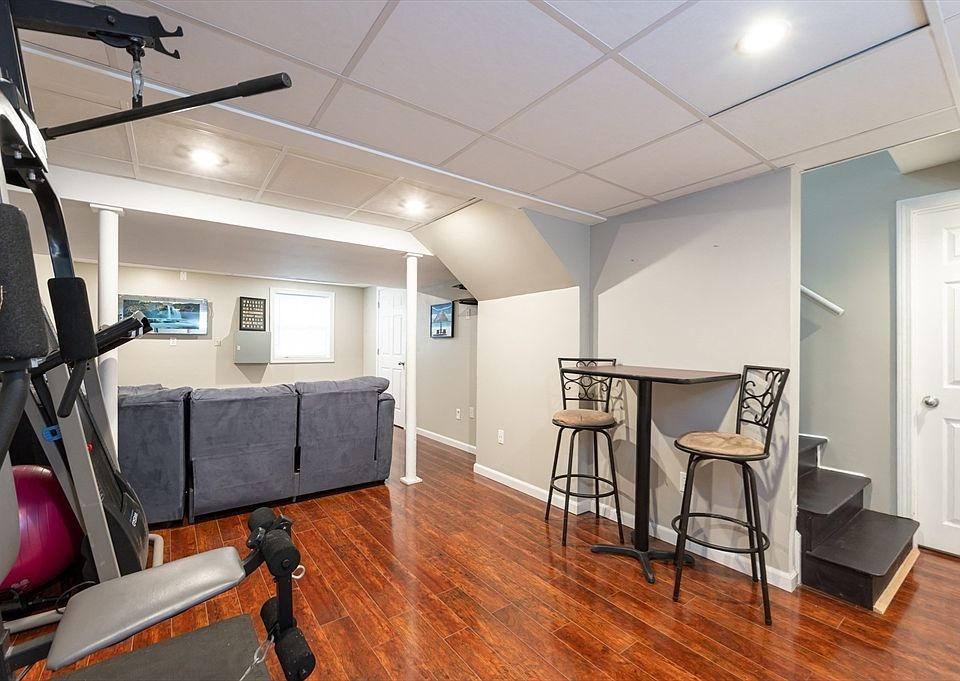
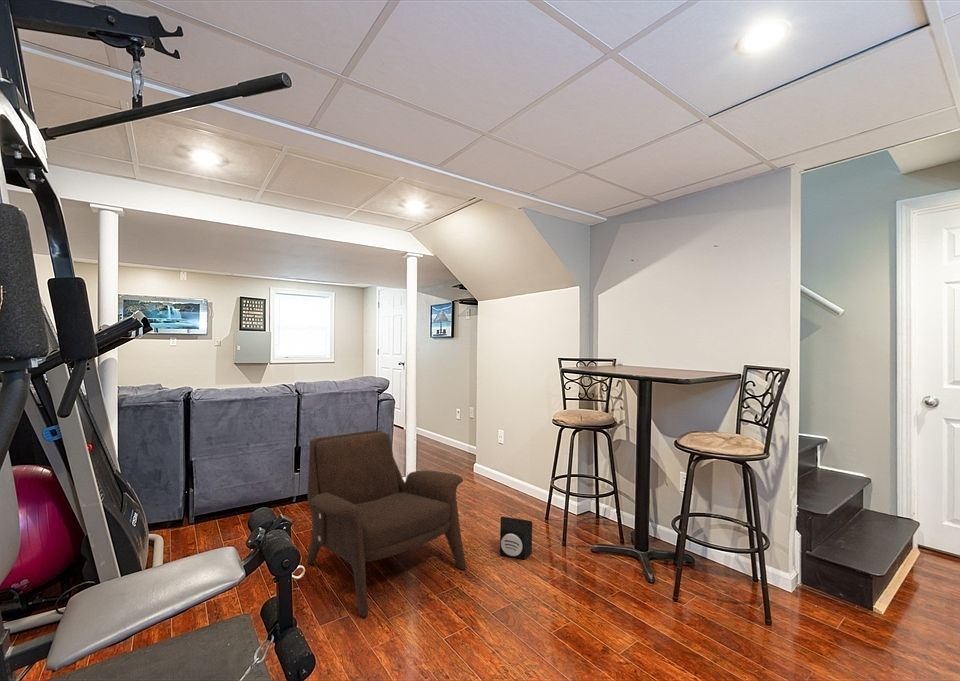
+ speaker (513, 538)
+ armchair (377, 502)
